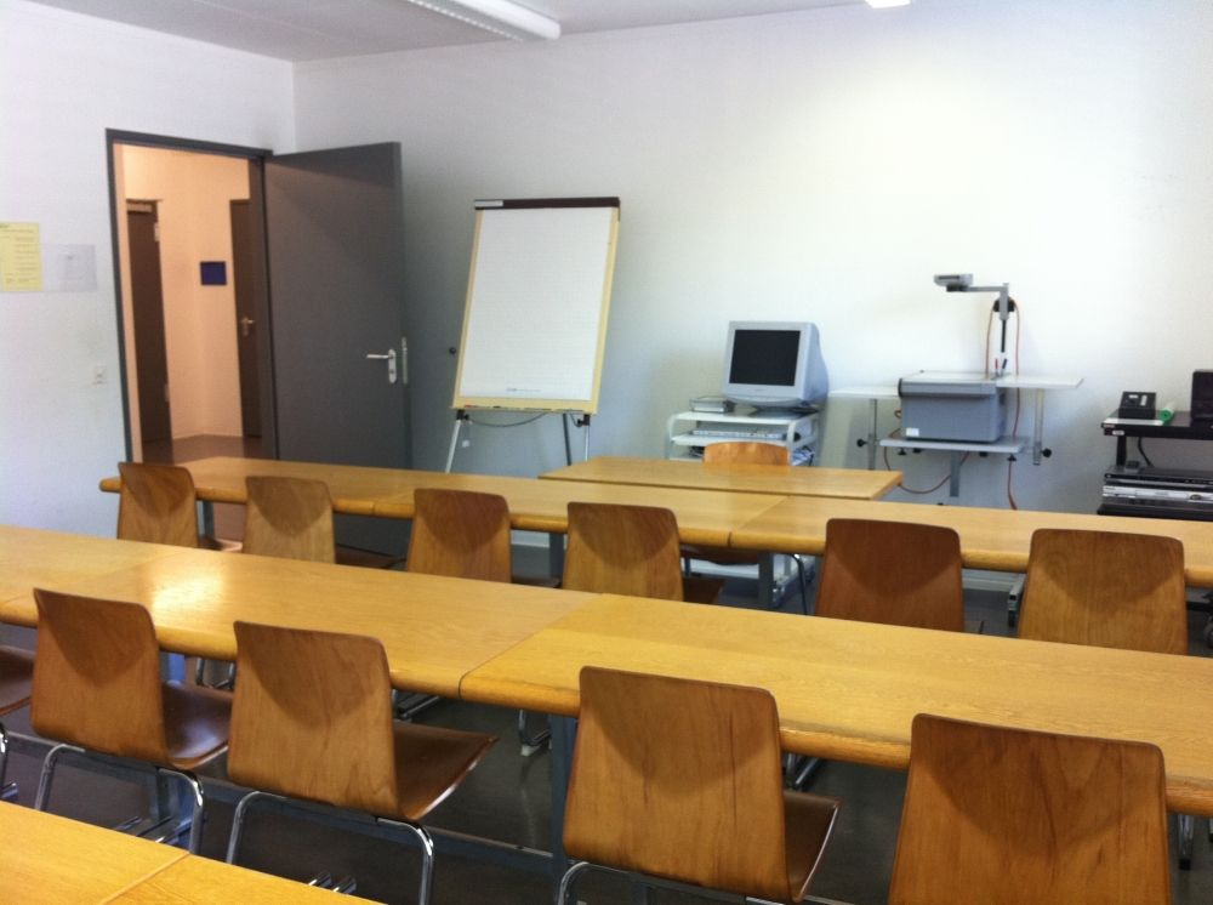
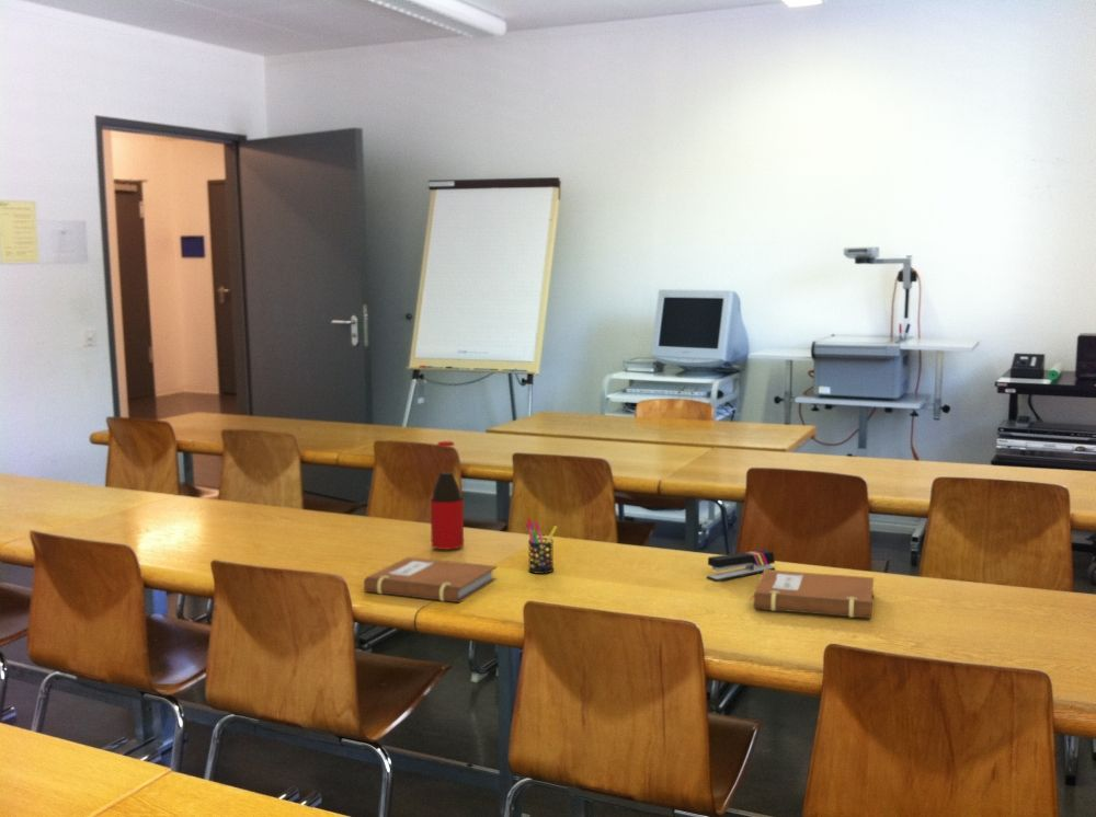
+ stapler (741, 563)
+ pen holder (538, 544)
+ bottle (446, 495)
+ notebook (811, 592)
+ notebook (429, 578)
